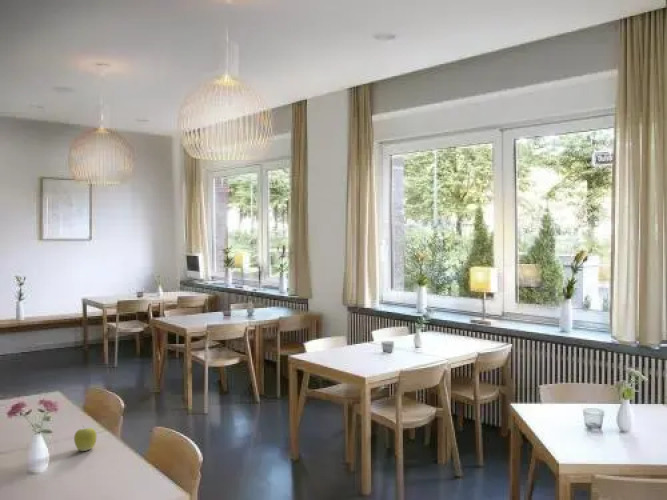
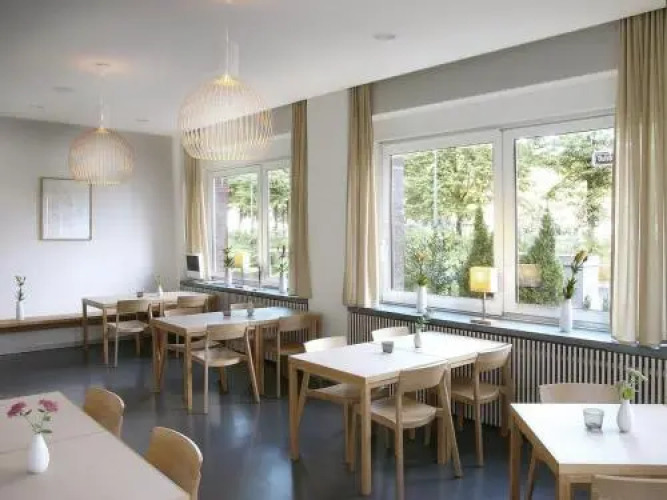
- apple (85, 436)
